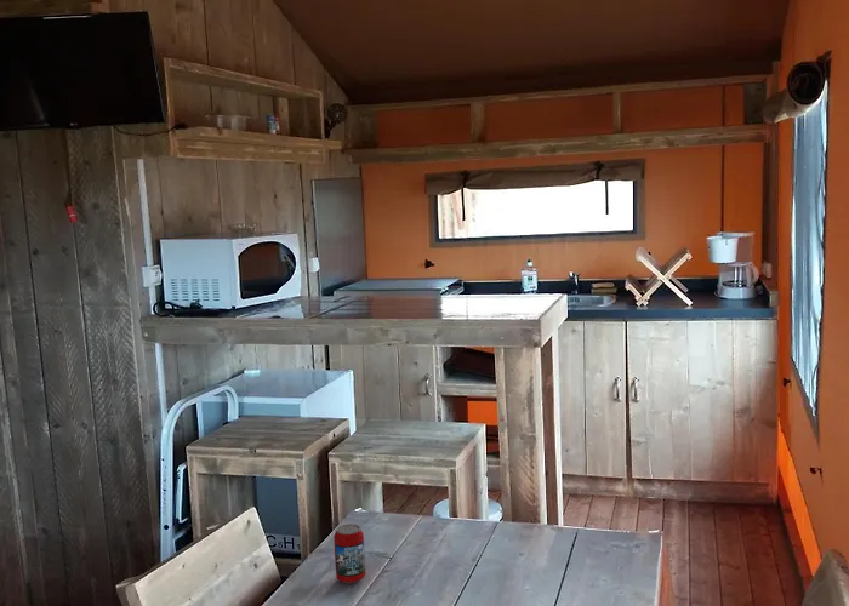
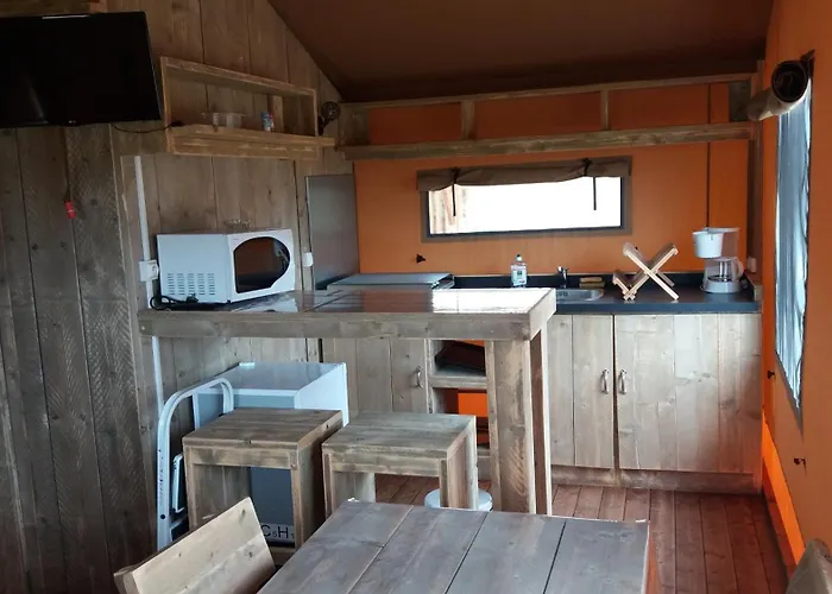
- beverage can (349, 553)
